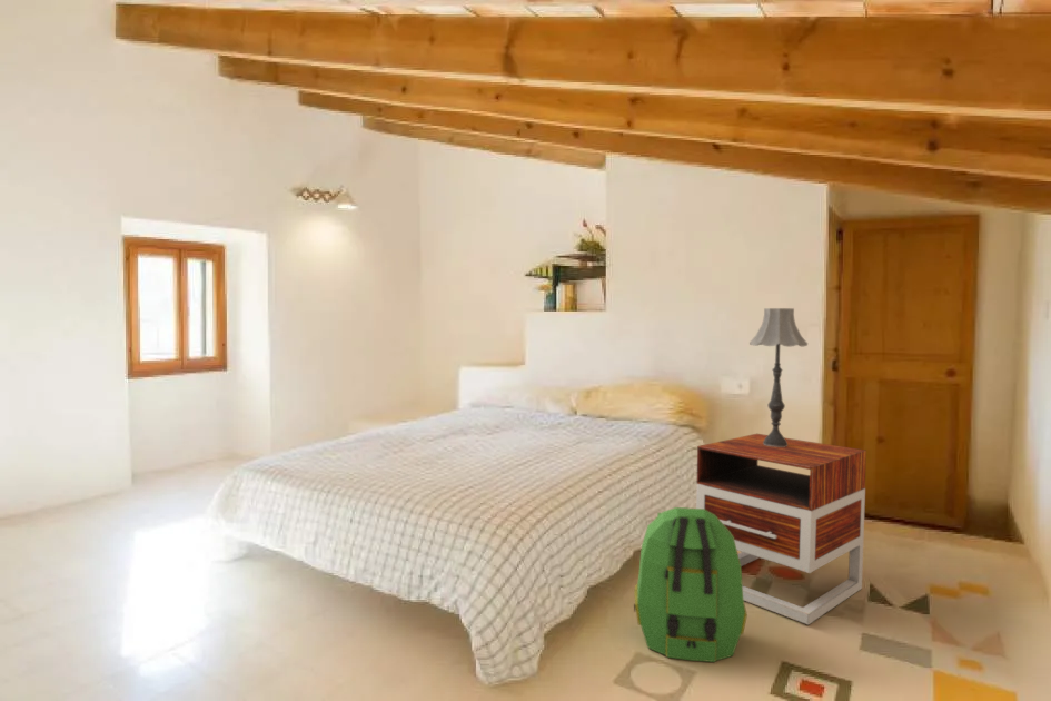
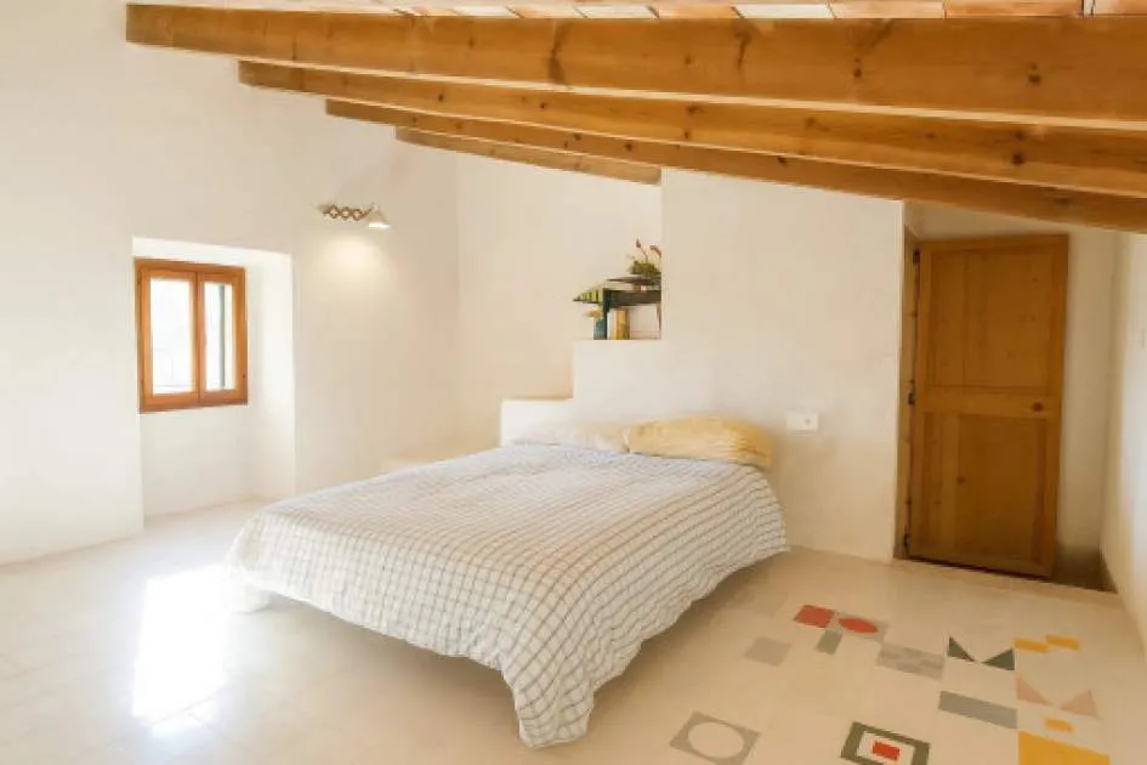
- backpack (687, 571)
- nightstand (777, 517)
- table lamp (777, 376)
